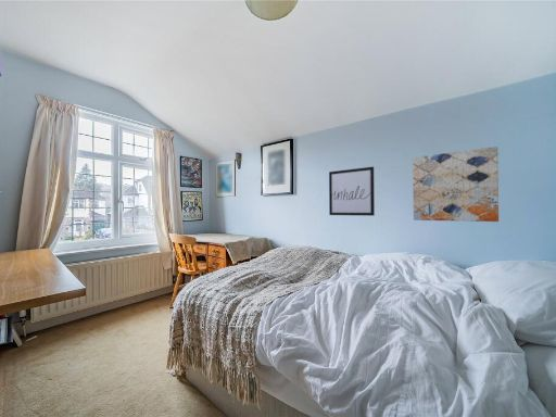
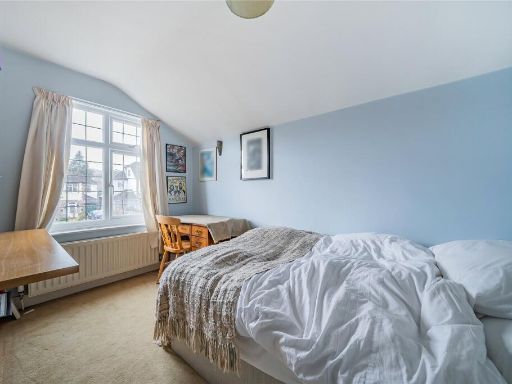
- wall art (350, 192)
- wall art (452, 187)
